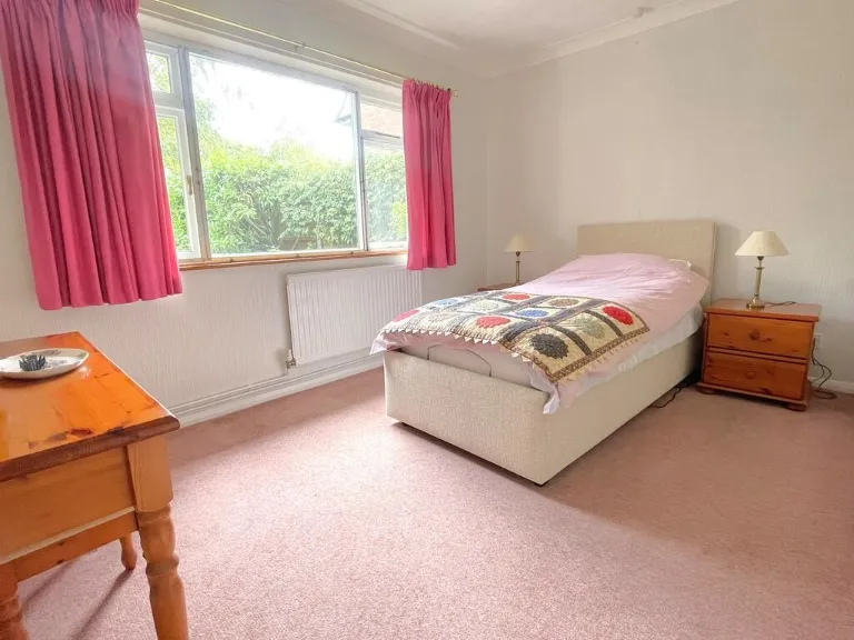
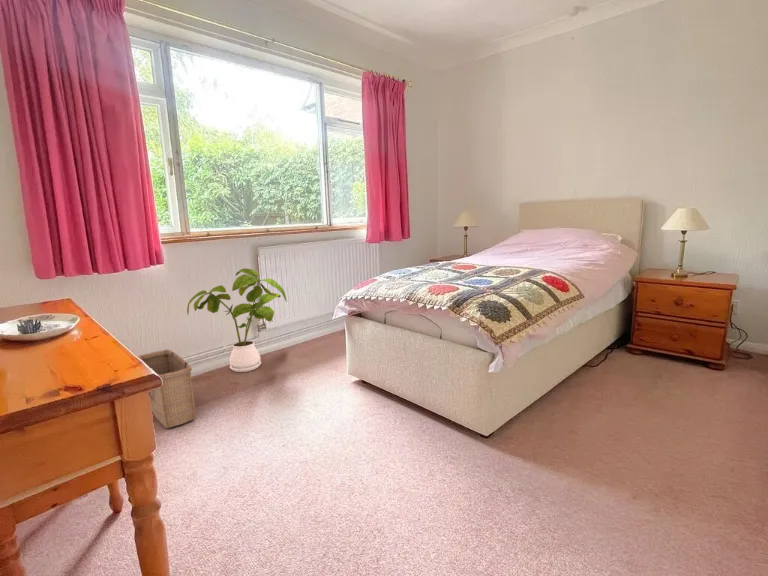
+ house plant (251, 319)
+ basket (166, 386)
